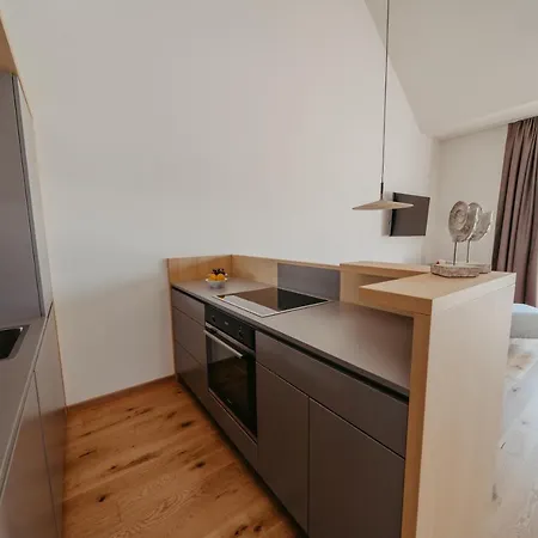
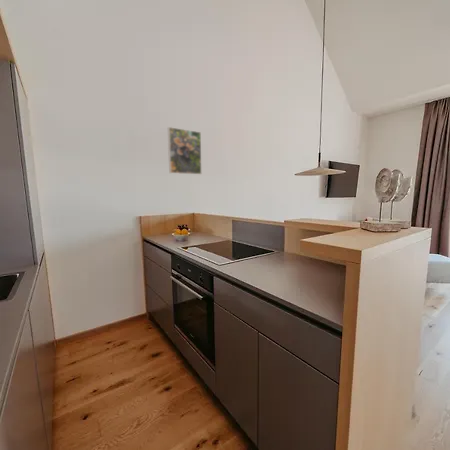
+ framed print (185, 152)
